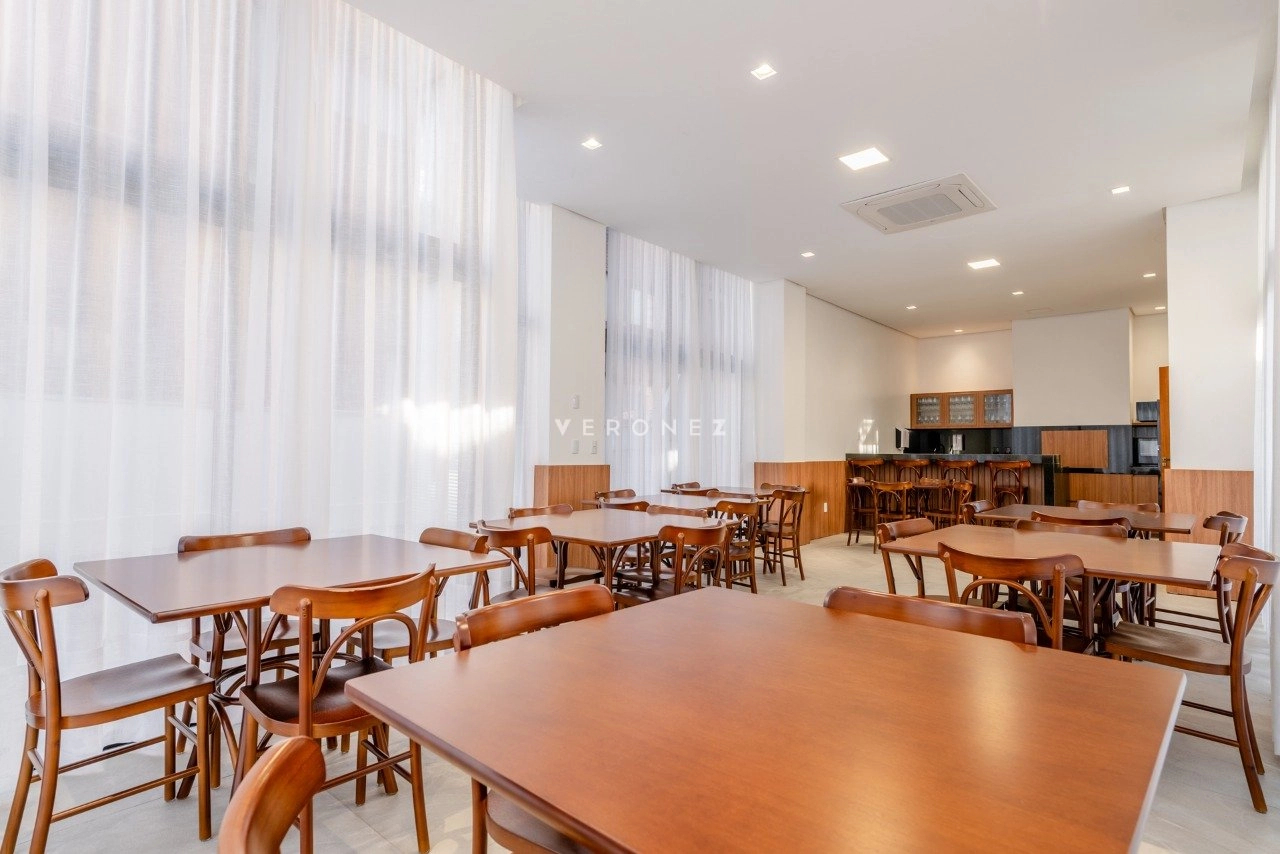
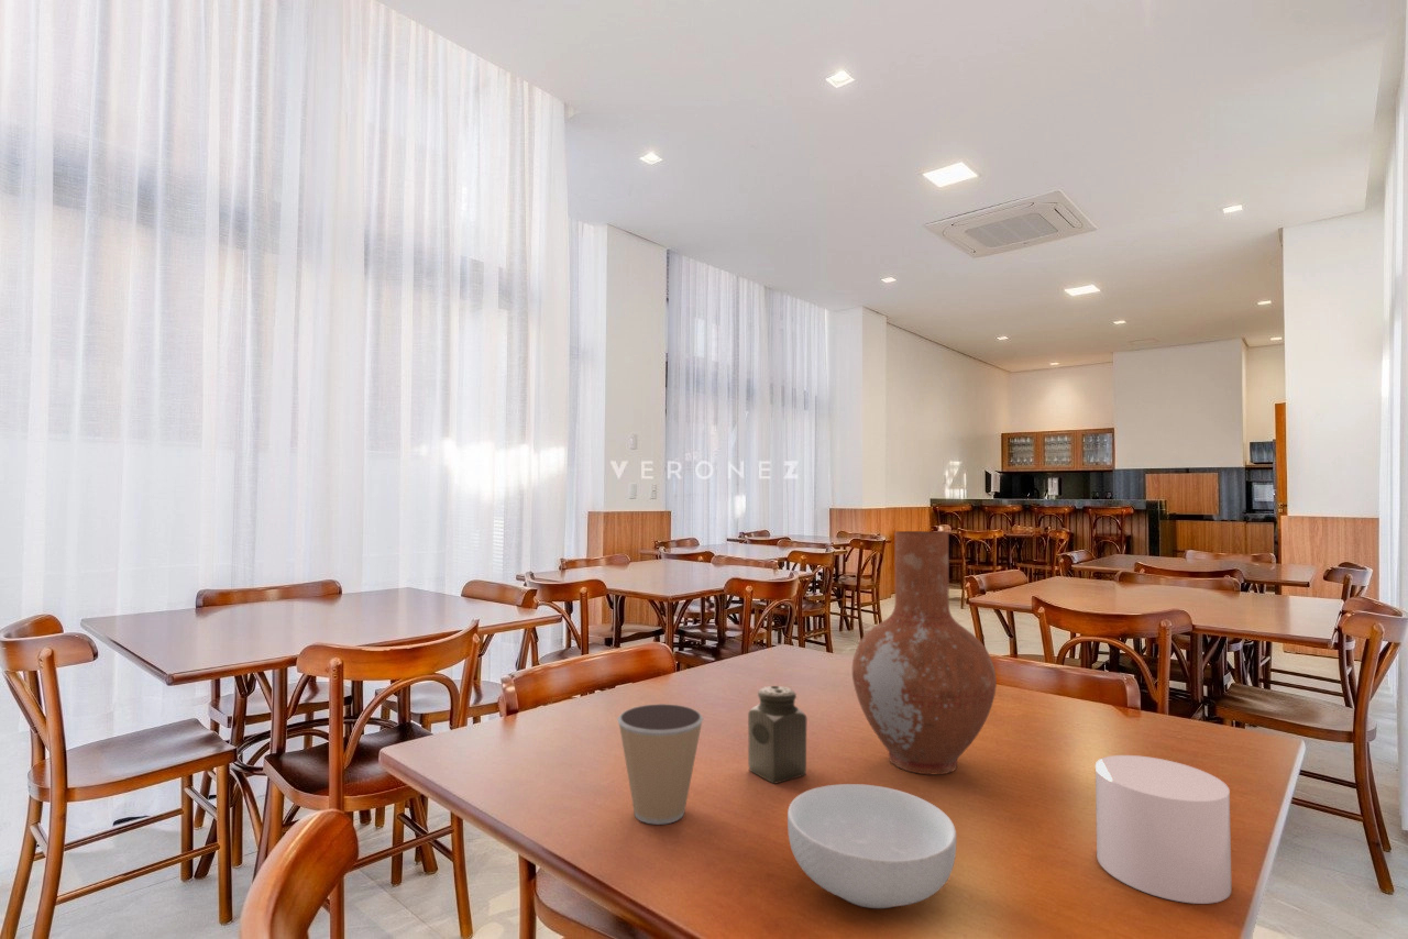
+ vase (922, 645)
+ mug (1159, 822)
+ salt shaker (777, 730)
+ coffee cup (659, 764)
+ cereal bowl (869, 850)
